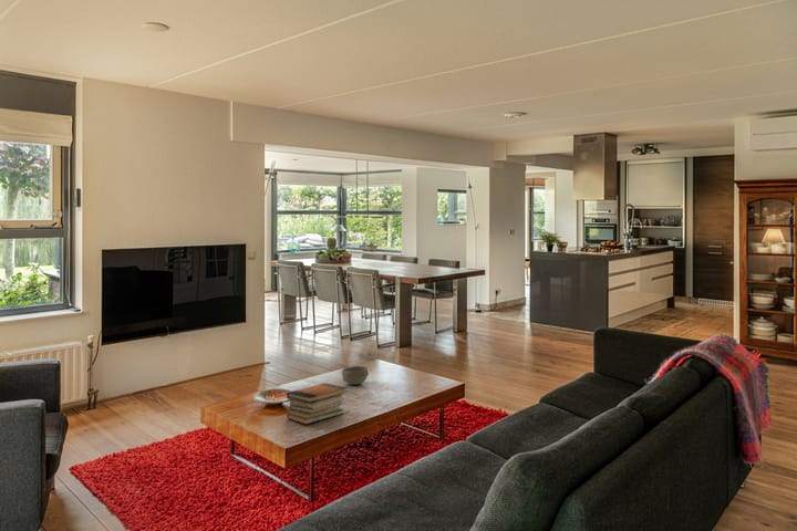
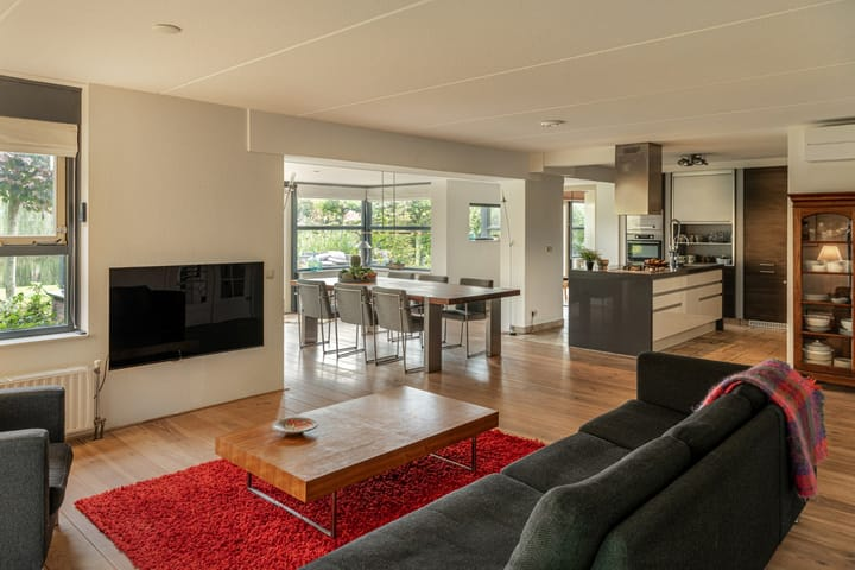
- bowl (354, 375)
- book stack (317, 403)
